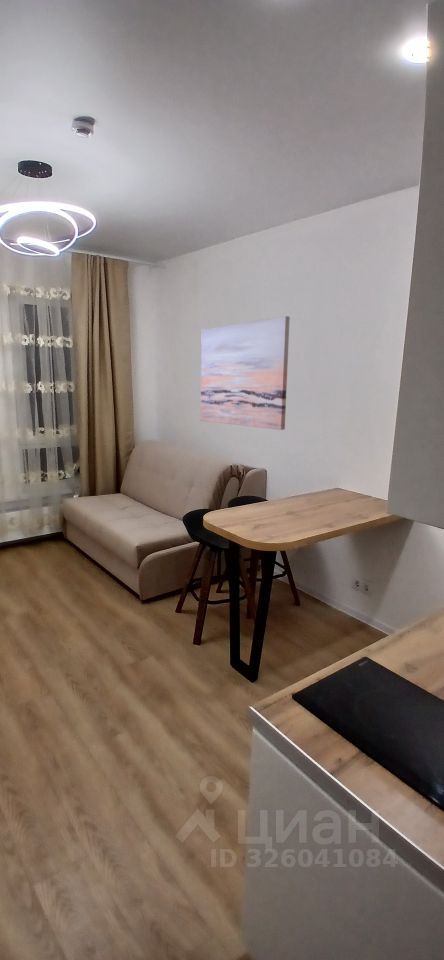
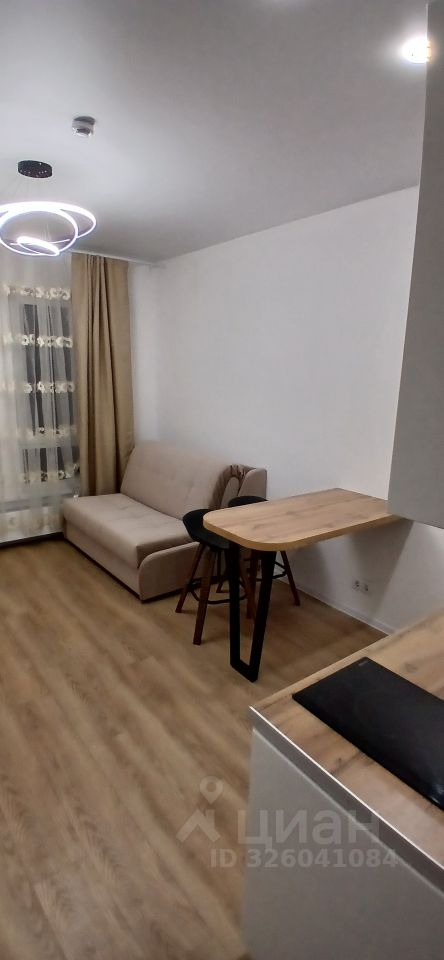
- wall art (239, 375)
